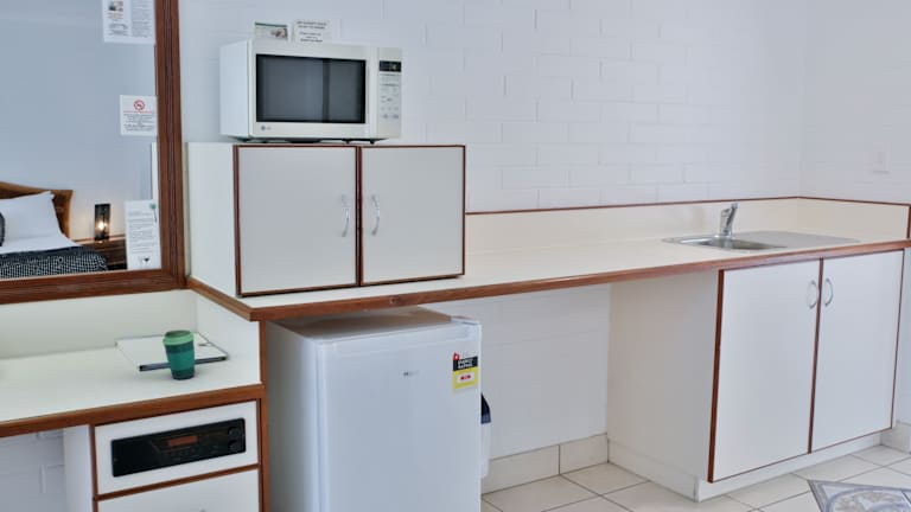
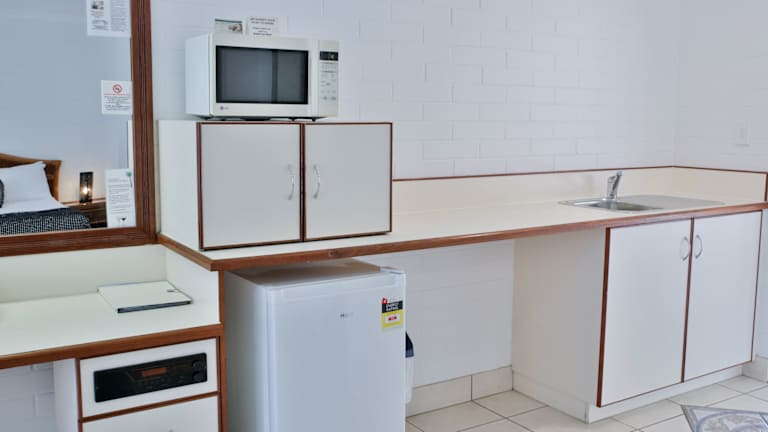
- cup (178, 354)
